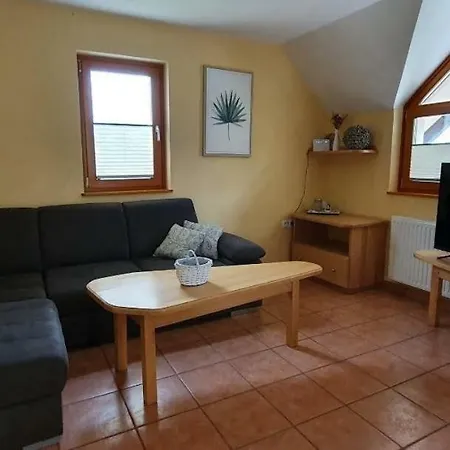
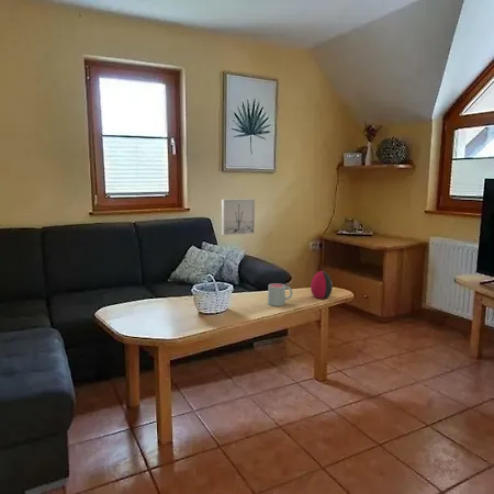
+ mug (280, 294)
+ wall art (238, 216)
+ decorative egg (321, 283)
